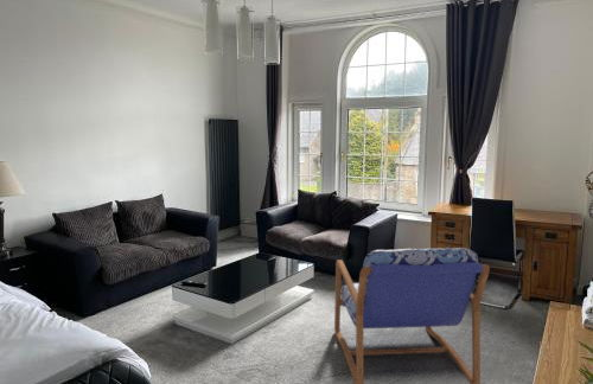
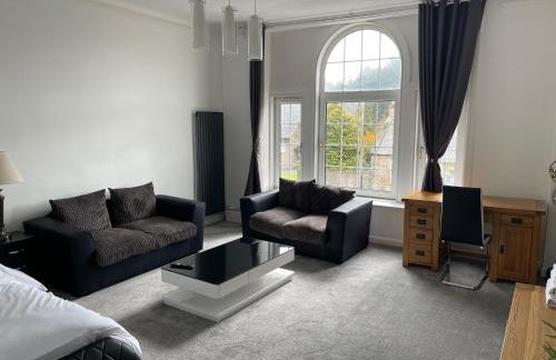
- armchair (401, 297)
